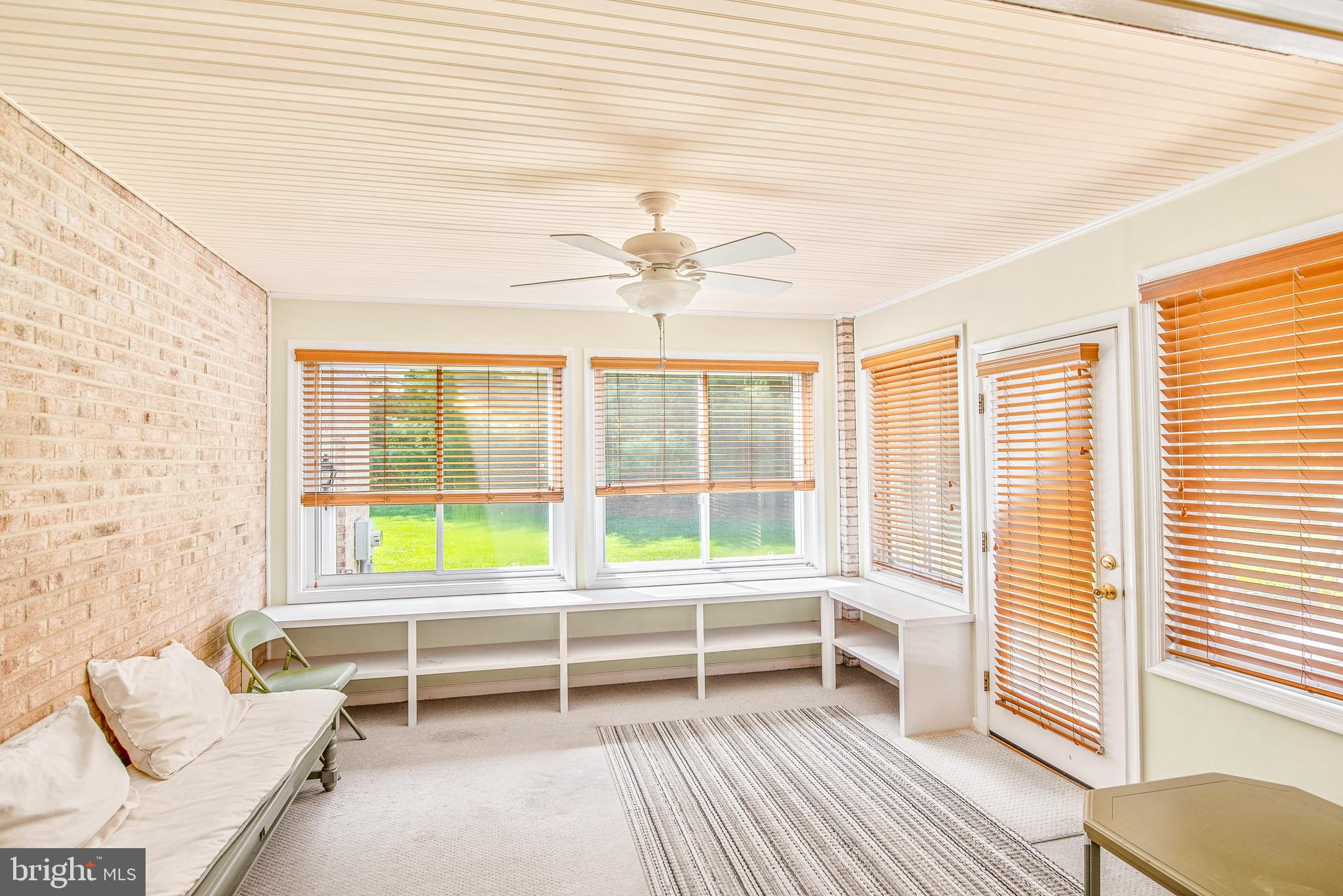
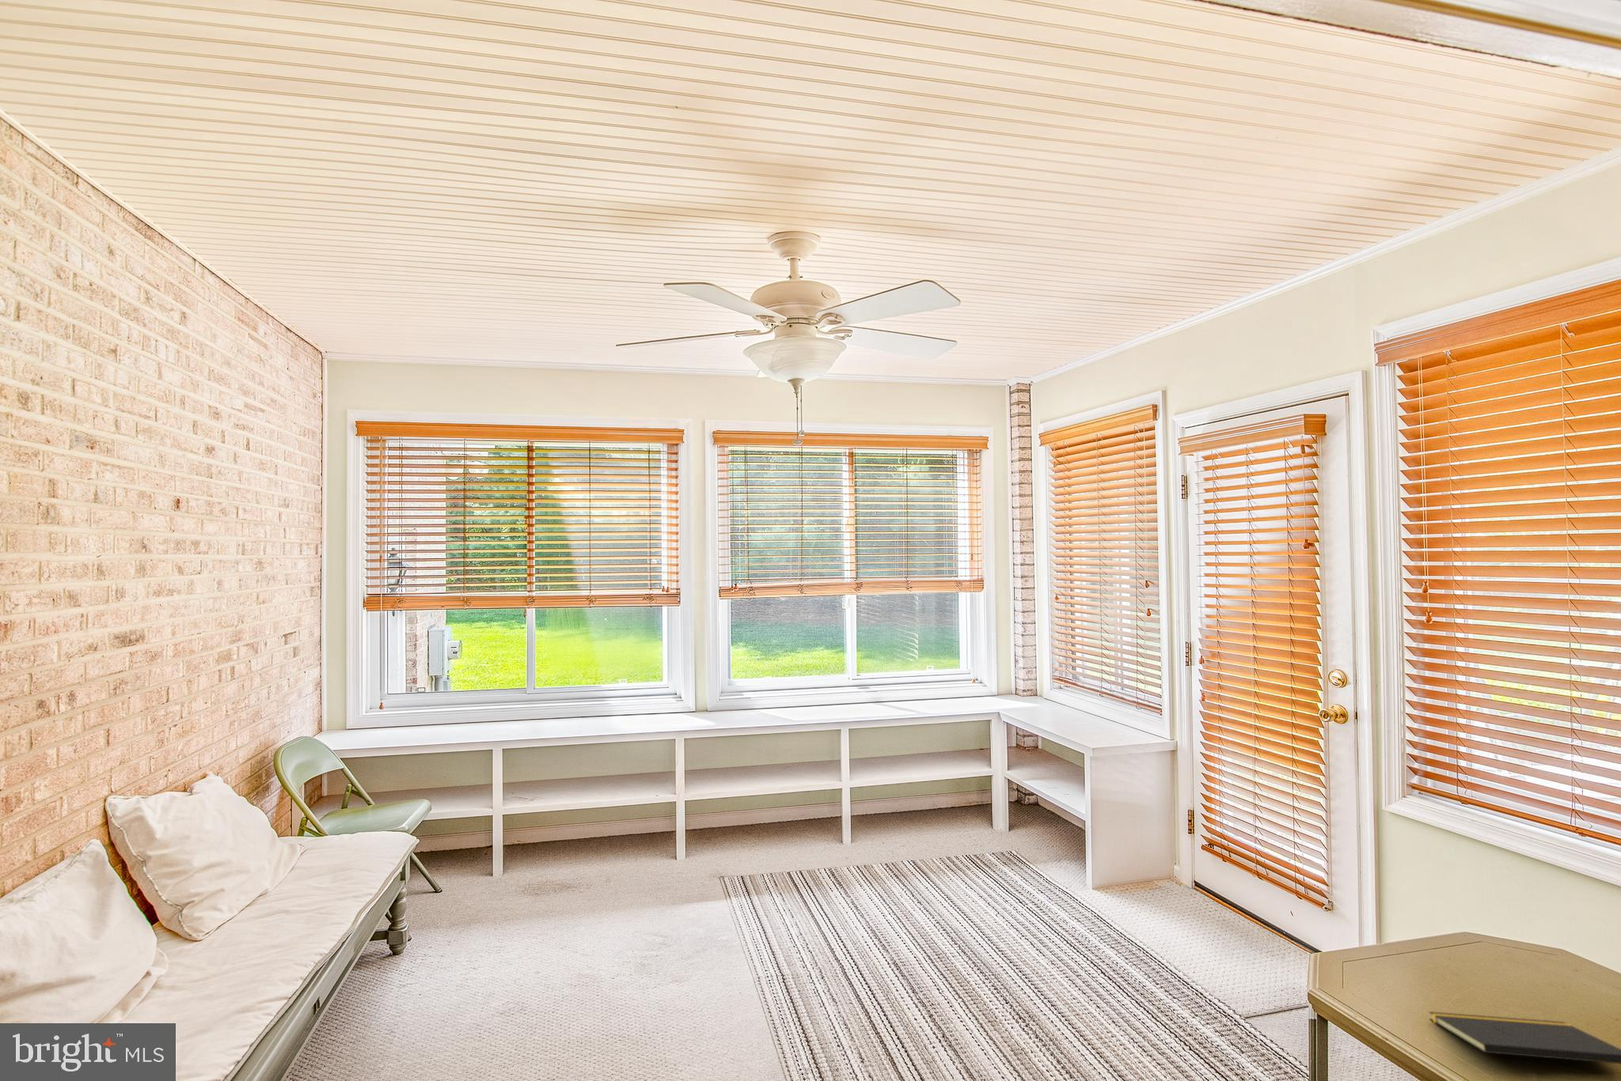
+ notepad (1526, 1036)
